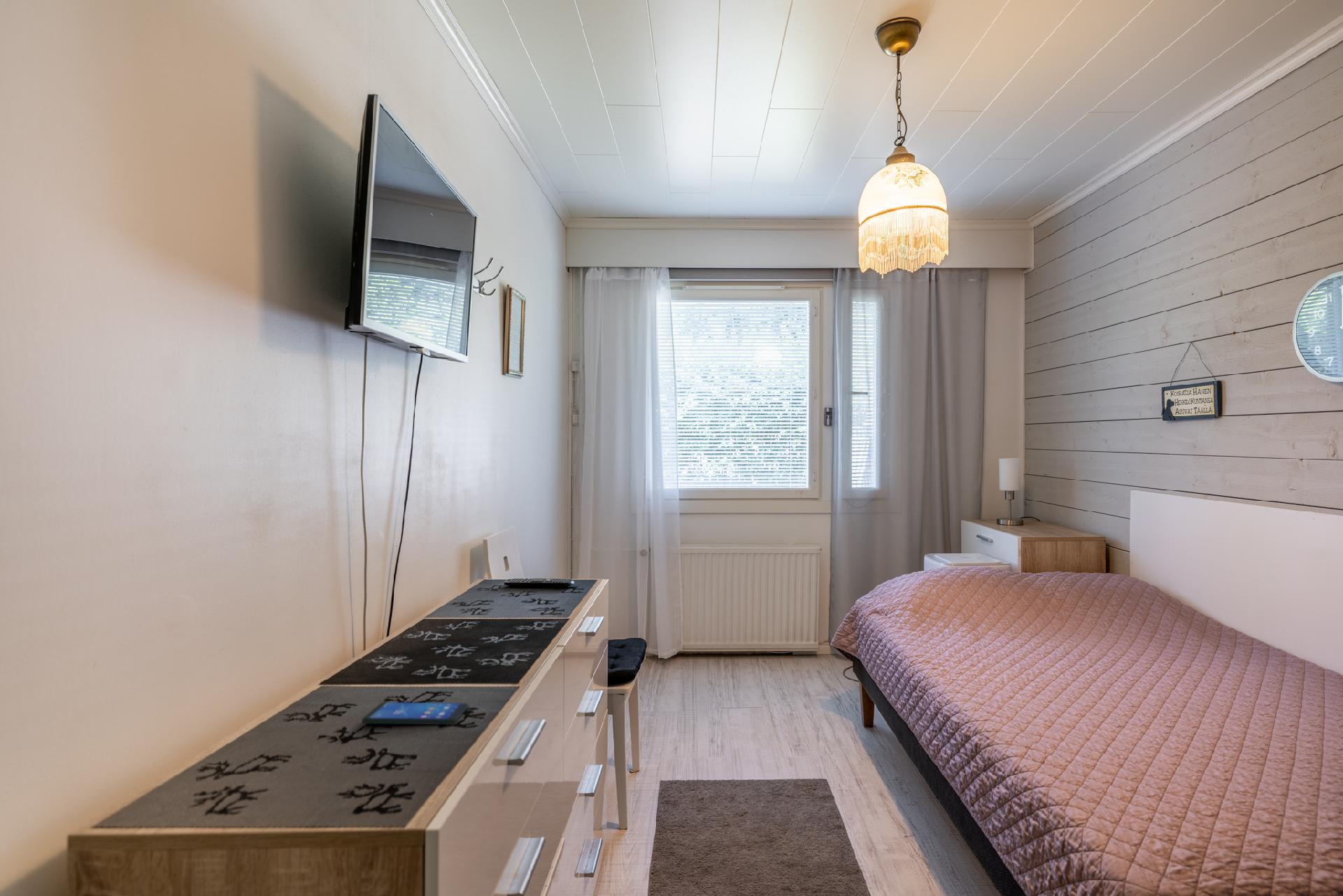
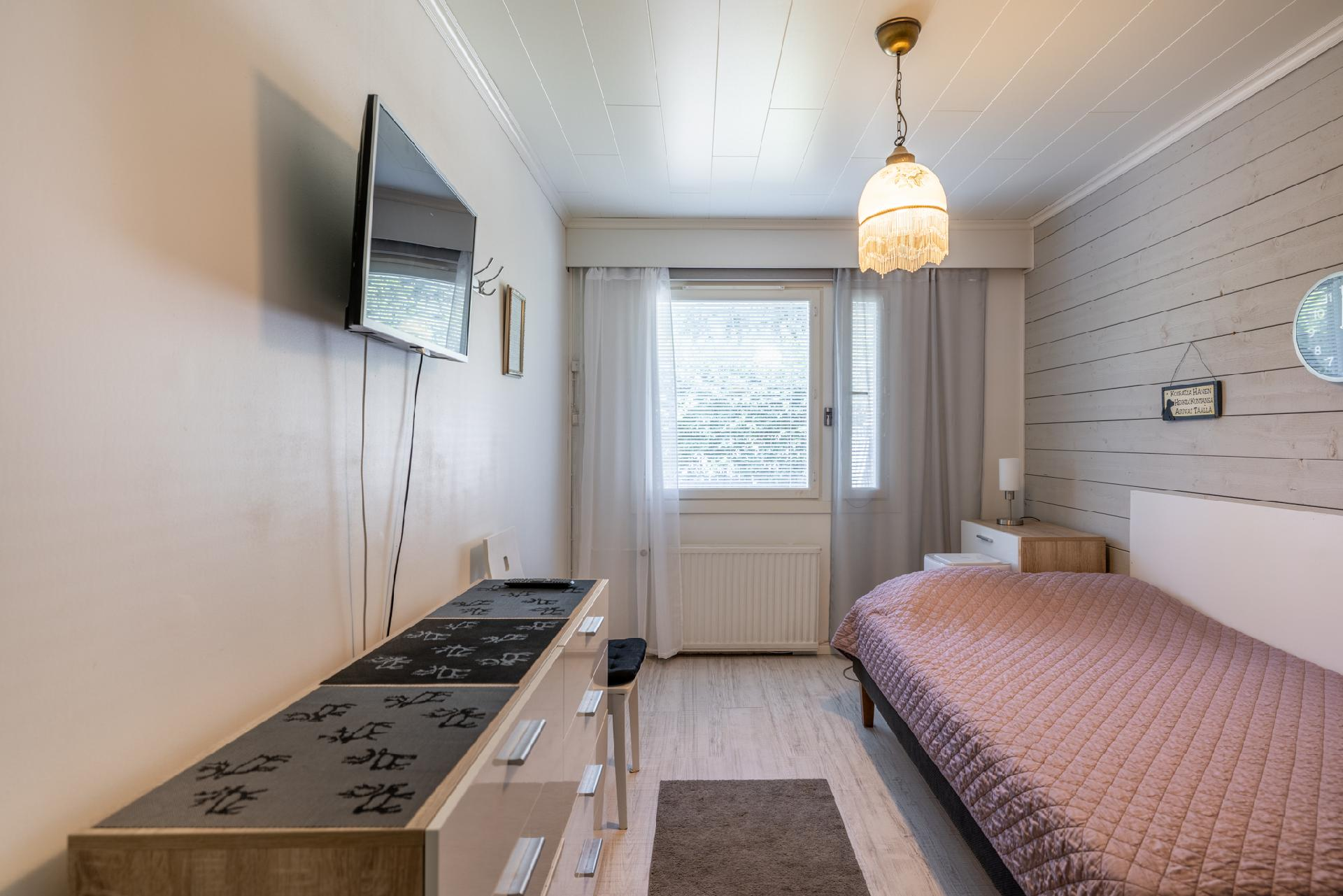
- smartphone (416, 713)
